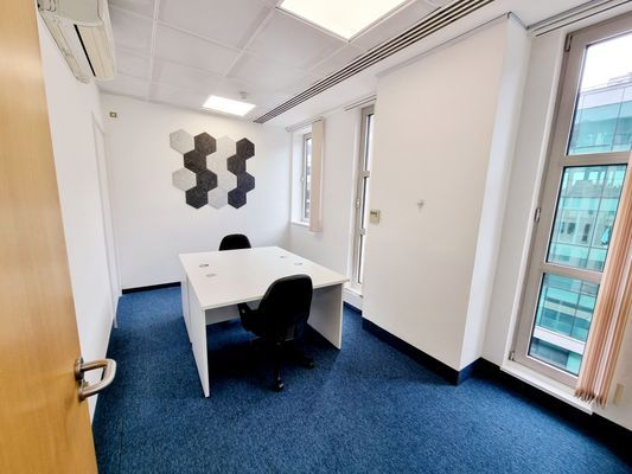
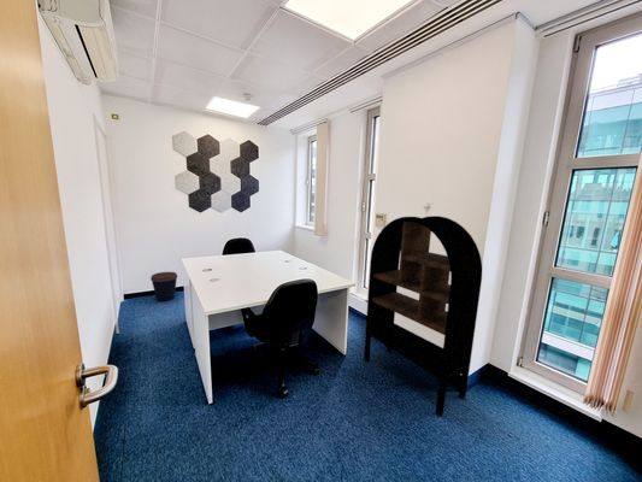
+ coffee cup (164, 286)
+ bookshelf (417, 300)
